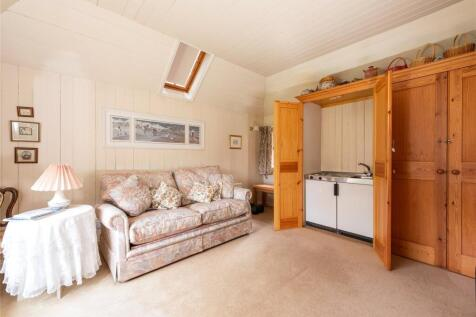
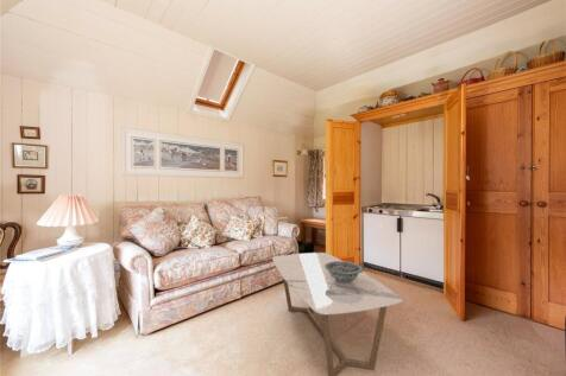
+ decorative bowl (342, 273)
+ coffee table (322, 302)
